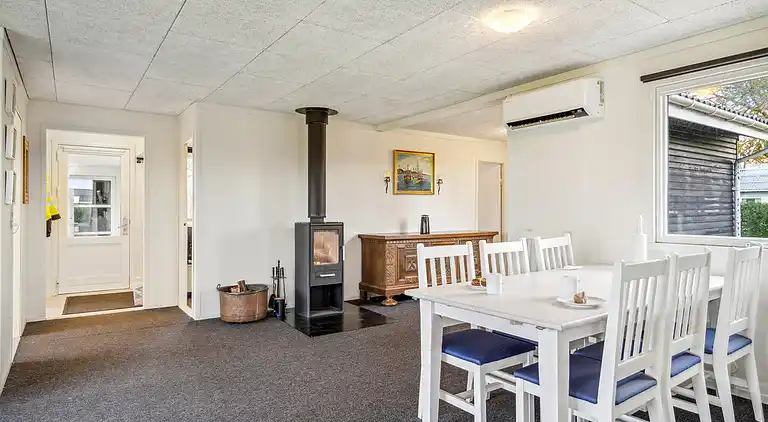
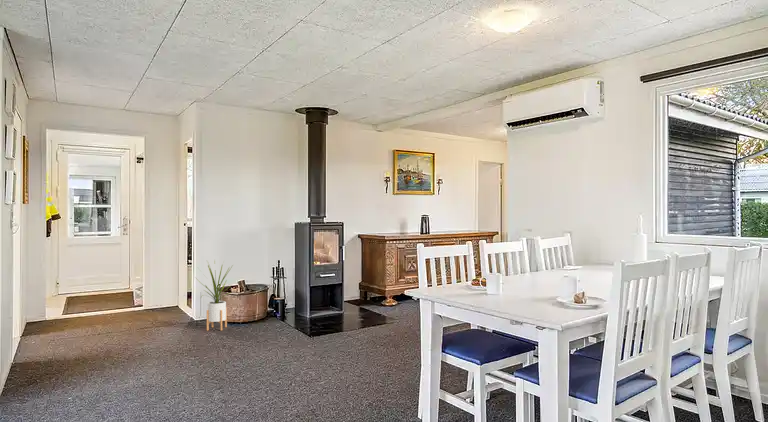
+ house plant (217, 294)
